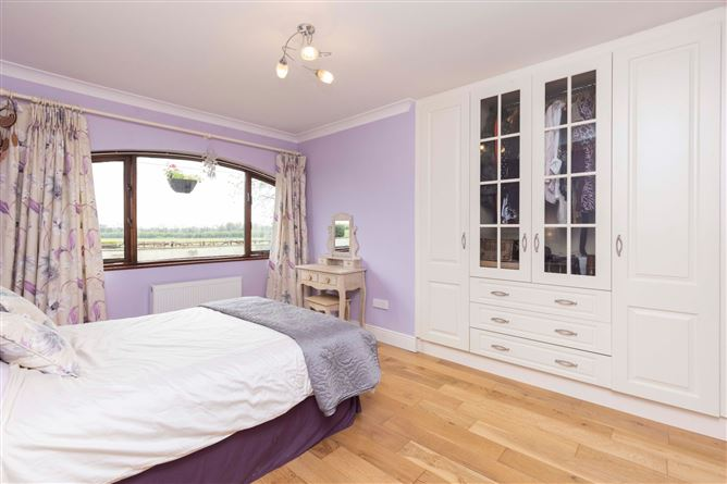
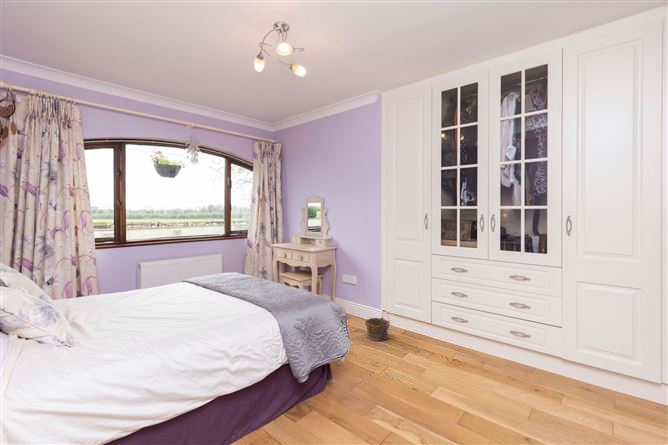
+ clay pot (377, 325)
